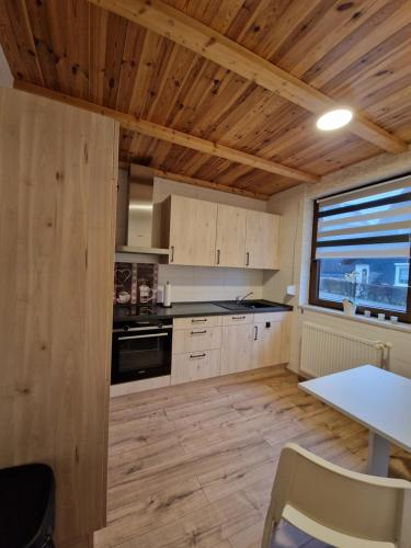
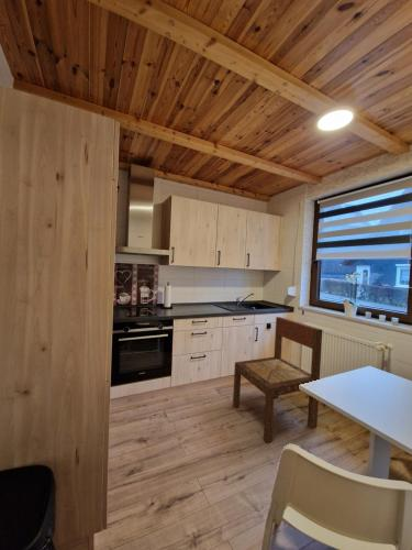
+ dining chair (274, 370)
